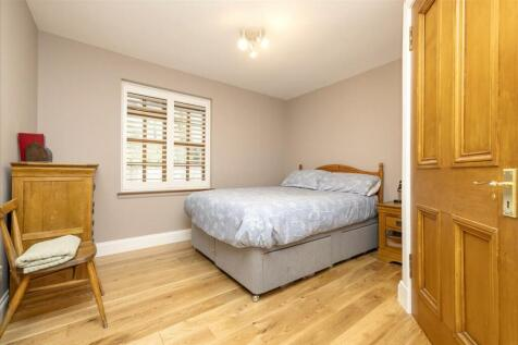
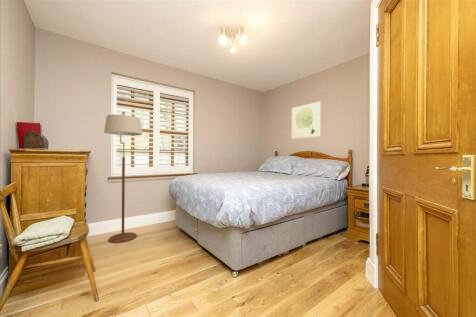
+ floor lamp (123, 174)
+ wall art (305, 121)
